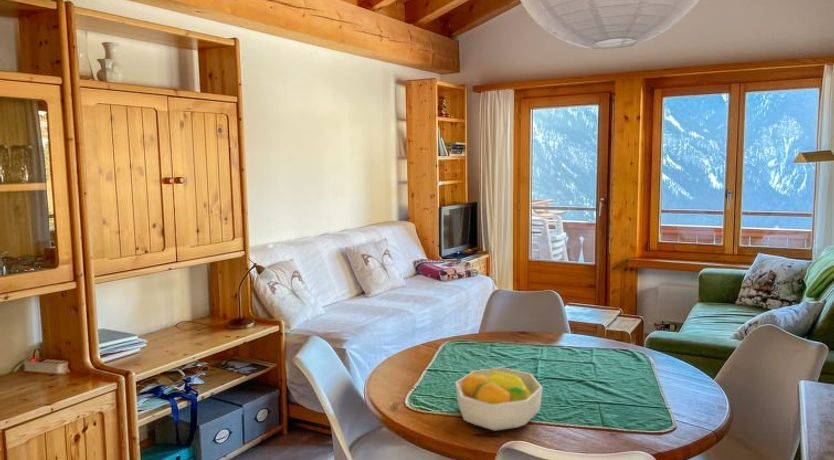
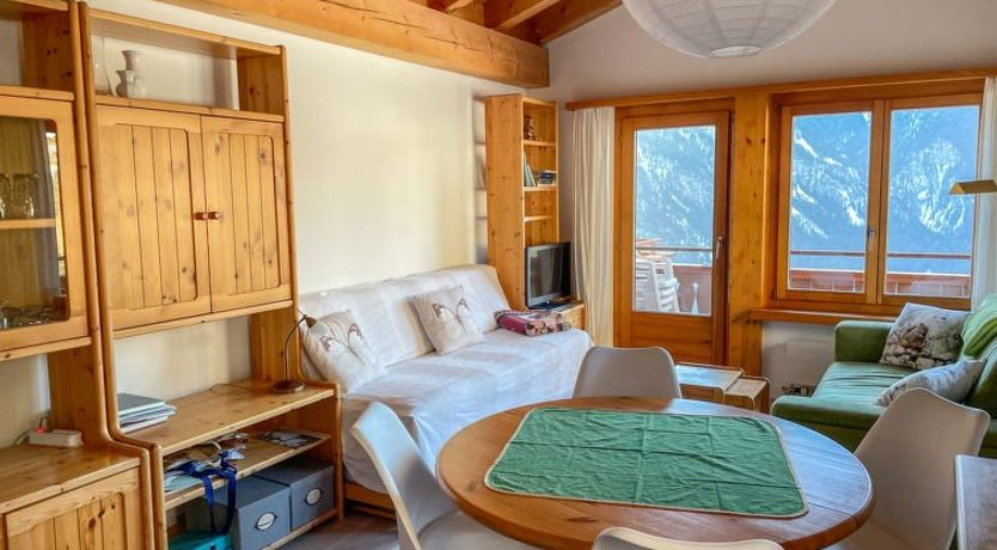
- fruit bowl (498, 392)
